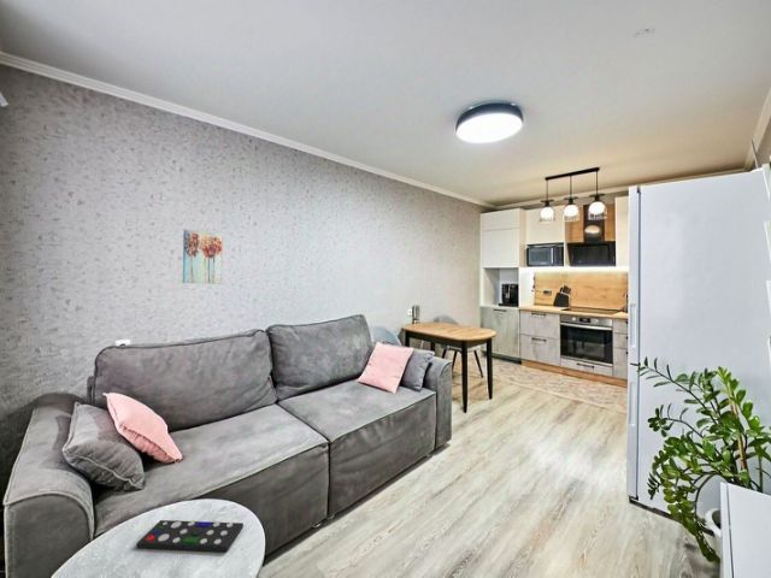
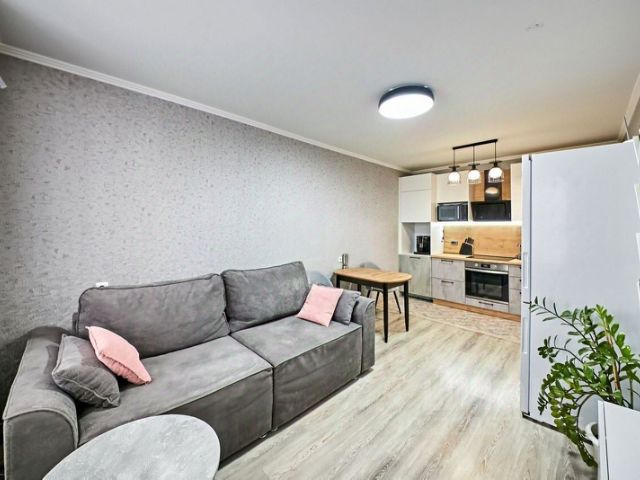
- wall art (202, 258)
- remote control (192, 533)
